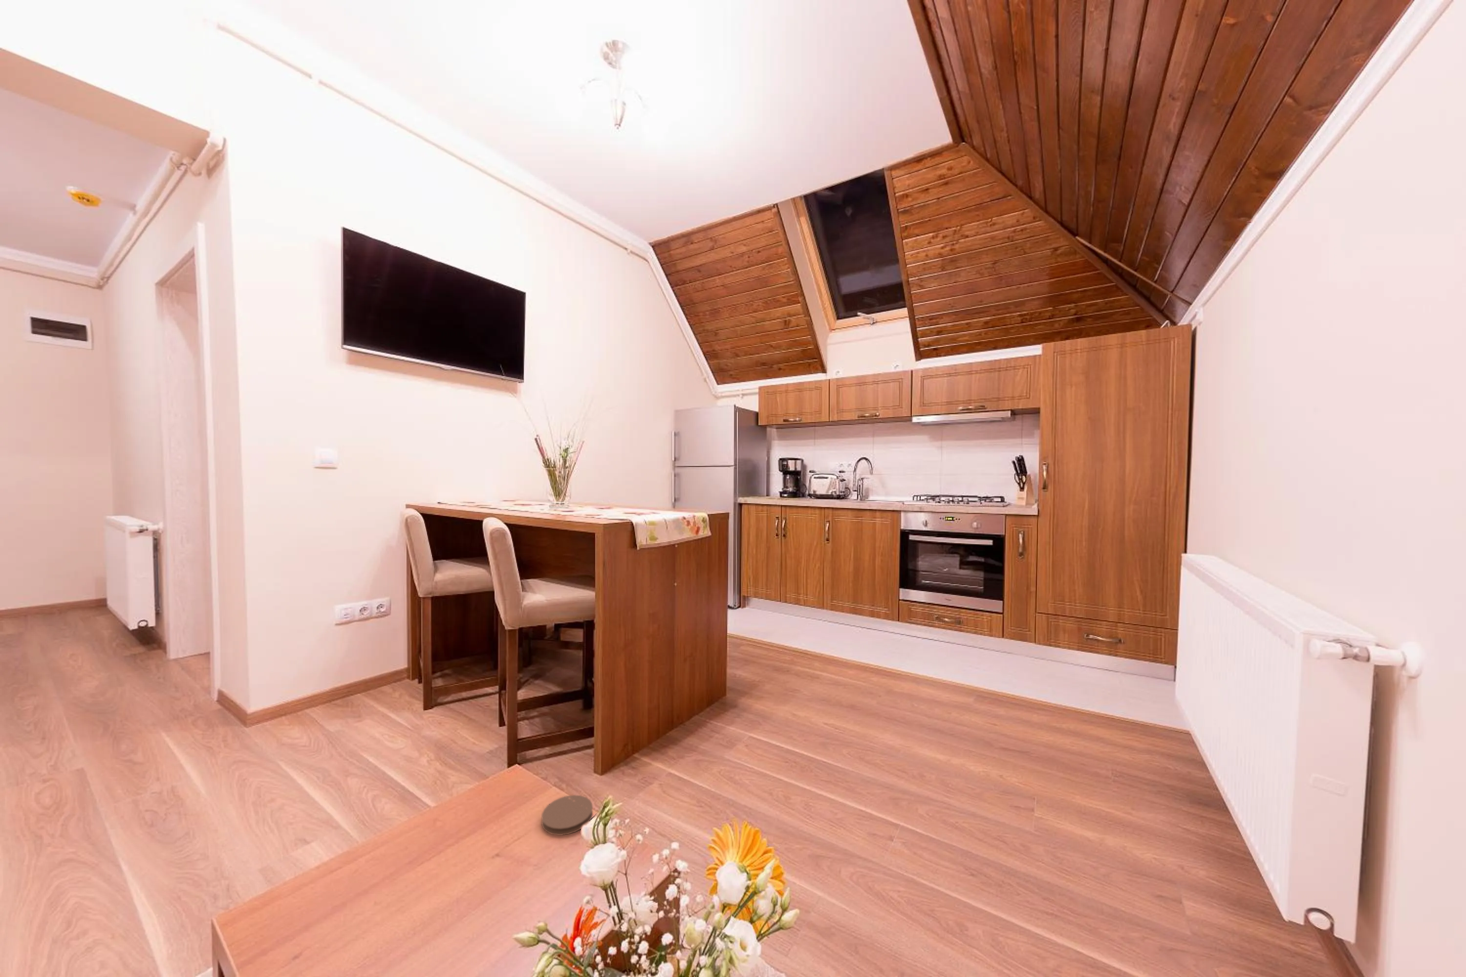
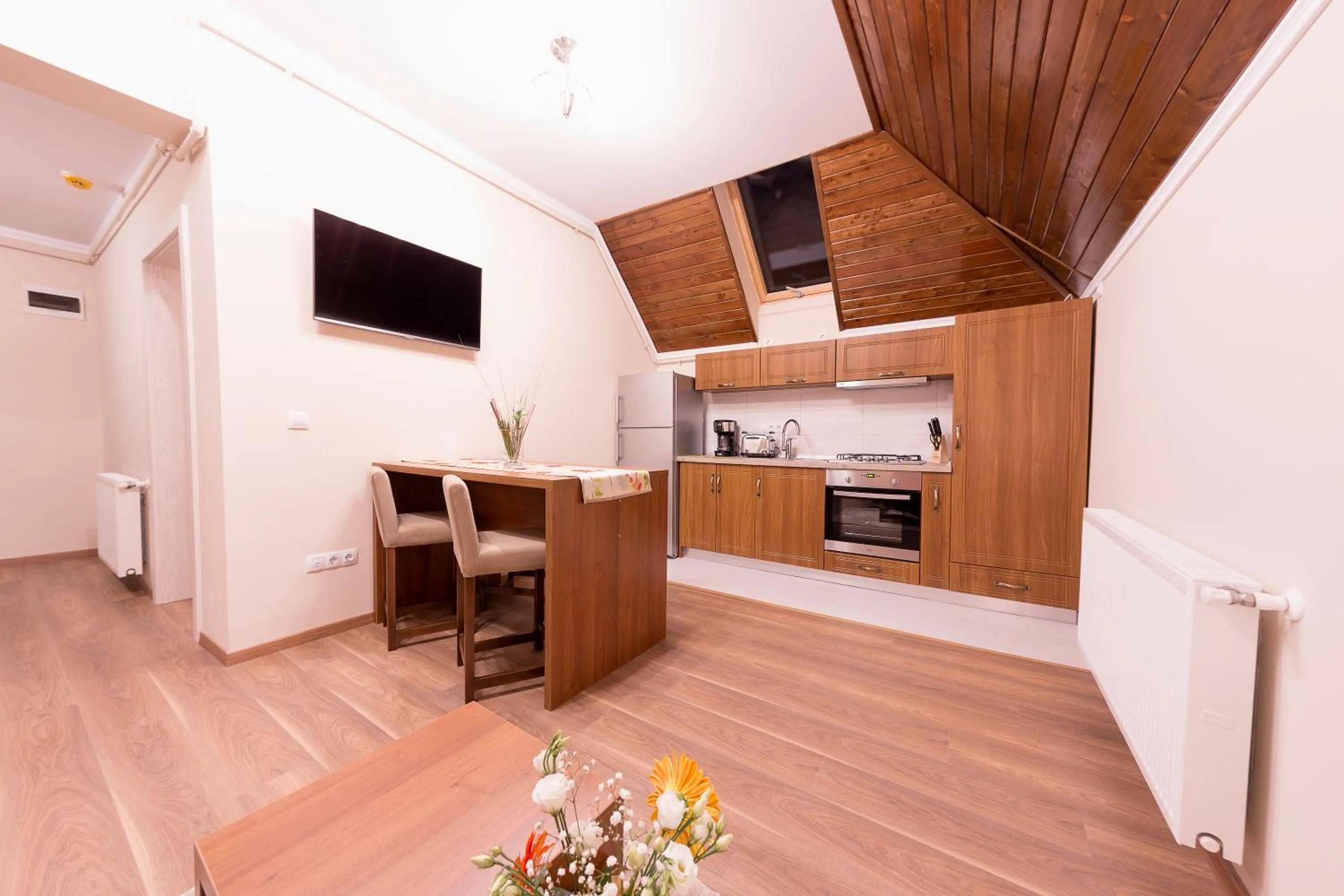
- coaster (567, 813)
